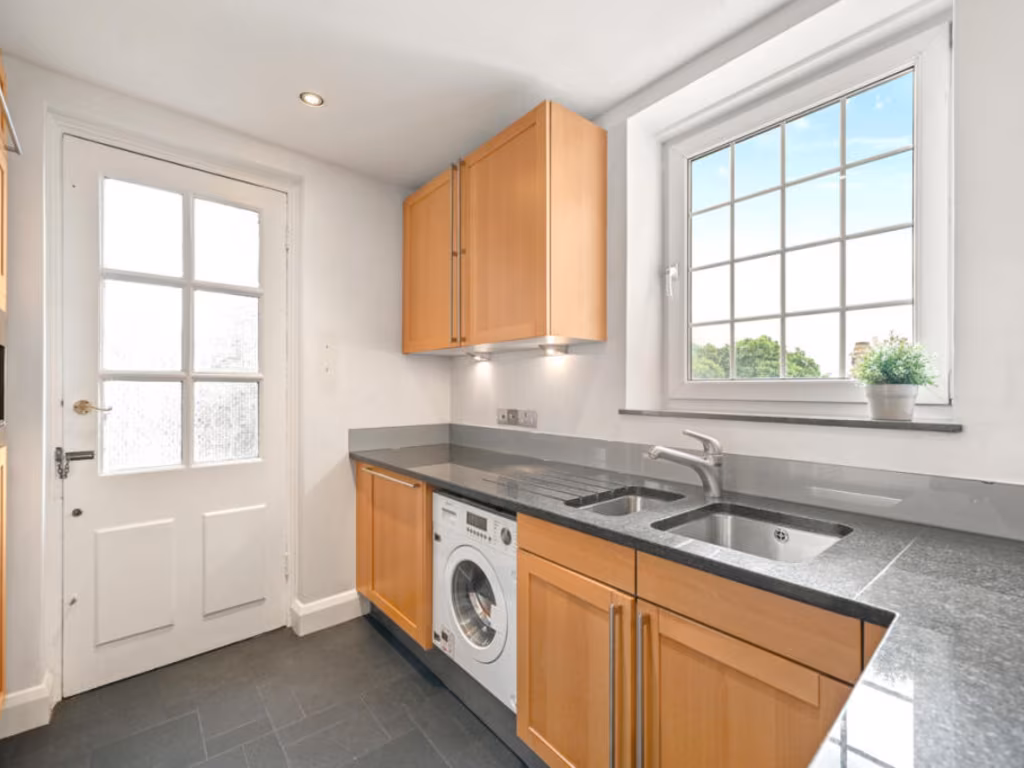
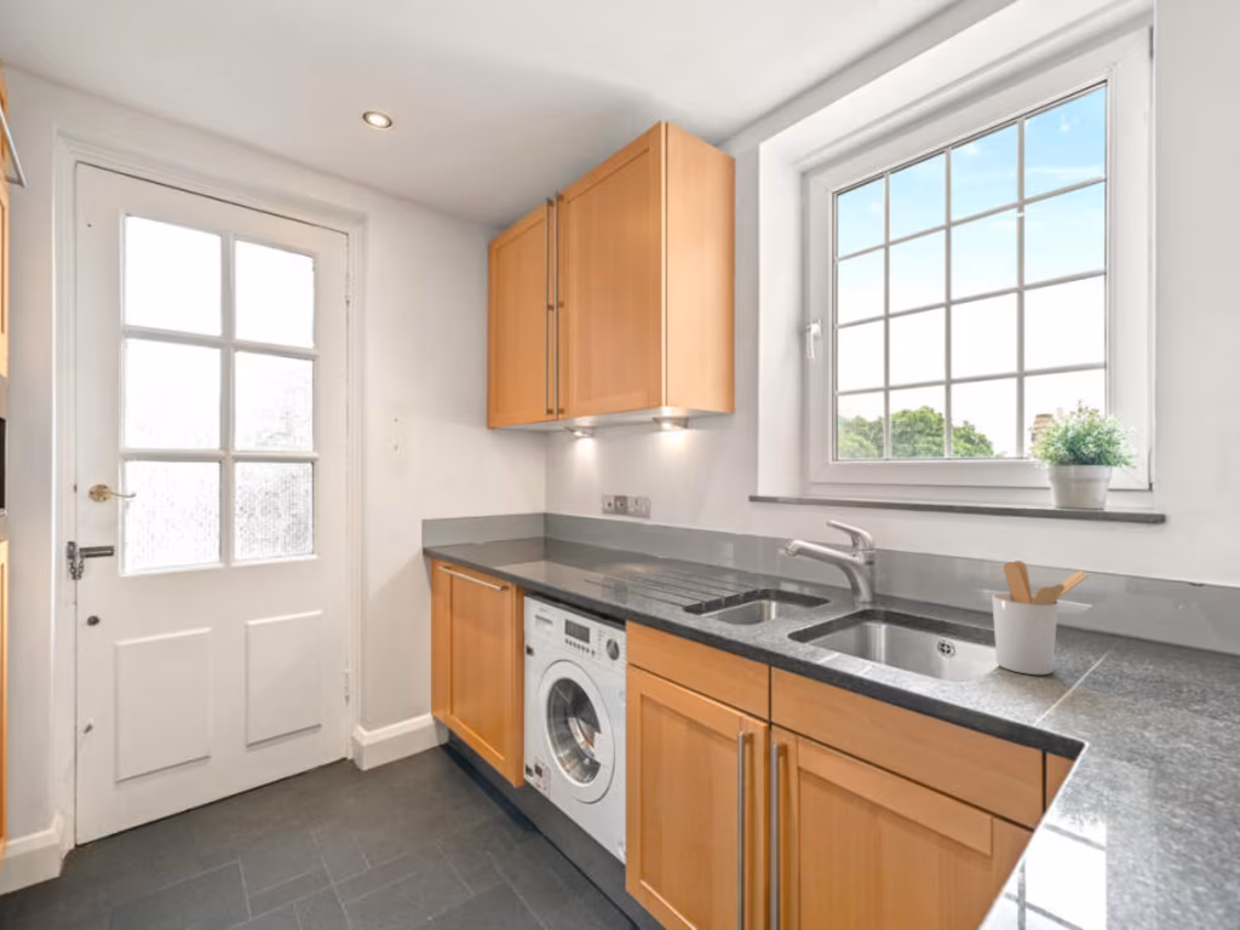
+ utensil holder (1040, 616)
